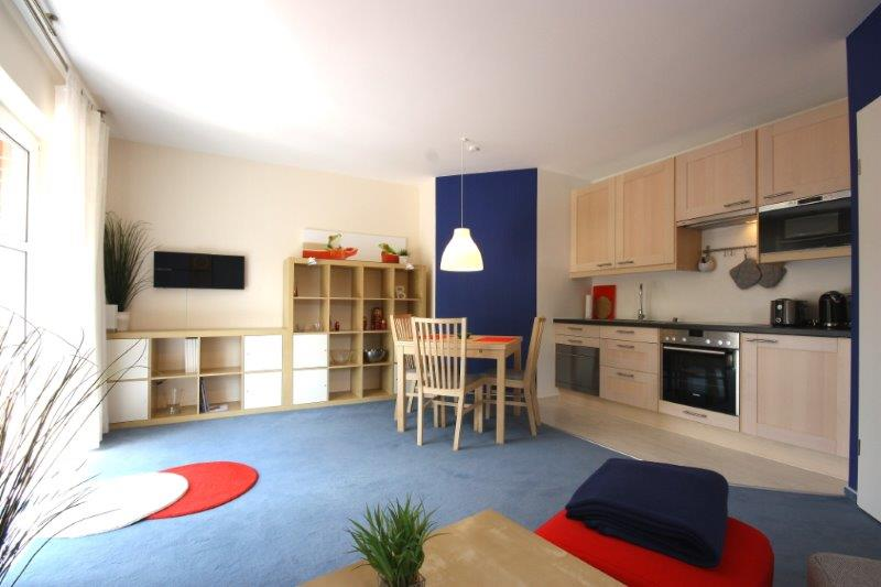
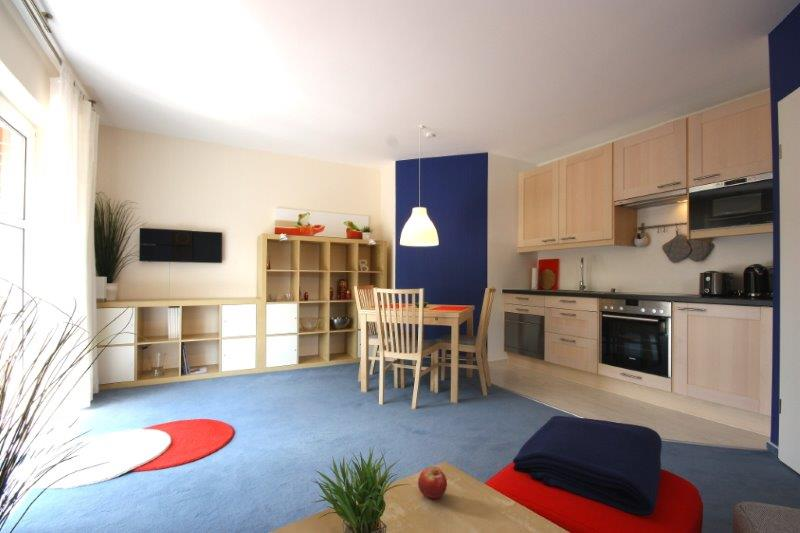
+ fruit (432, 482)
